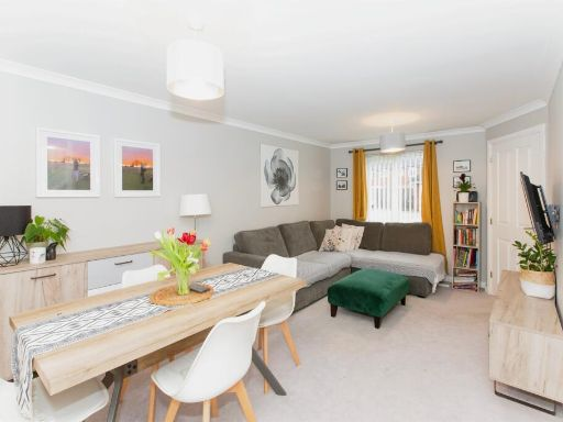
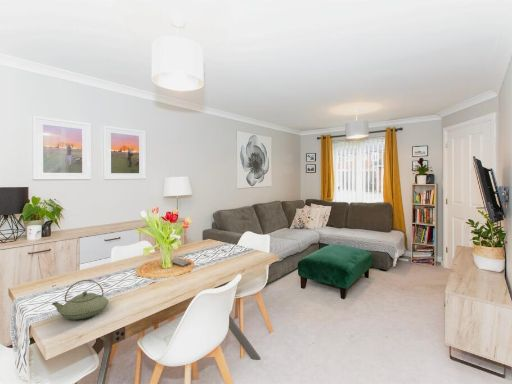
+ teapot (81, 297)
